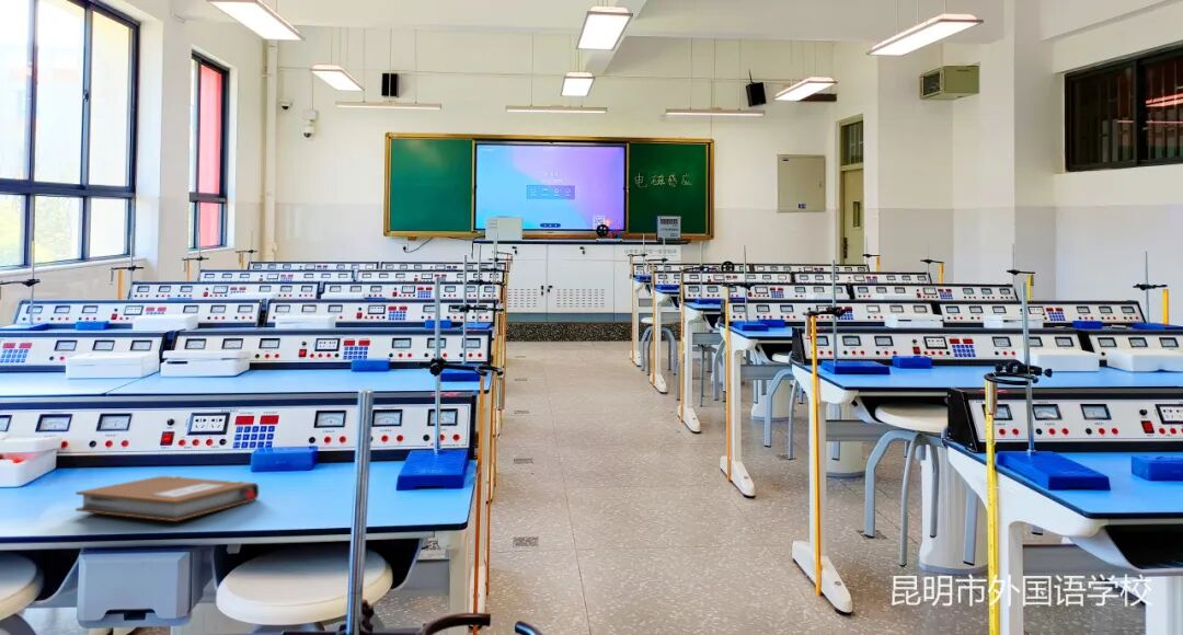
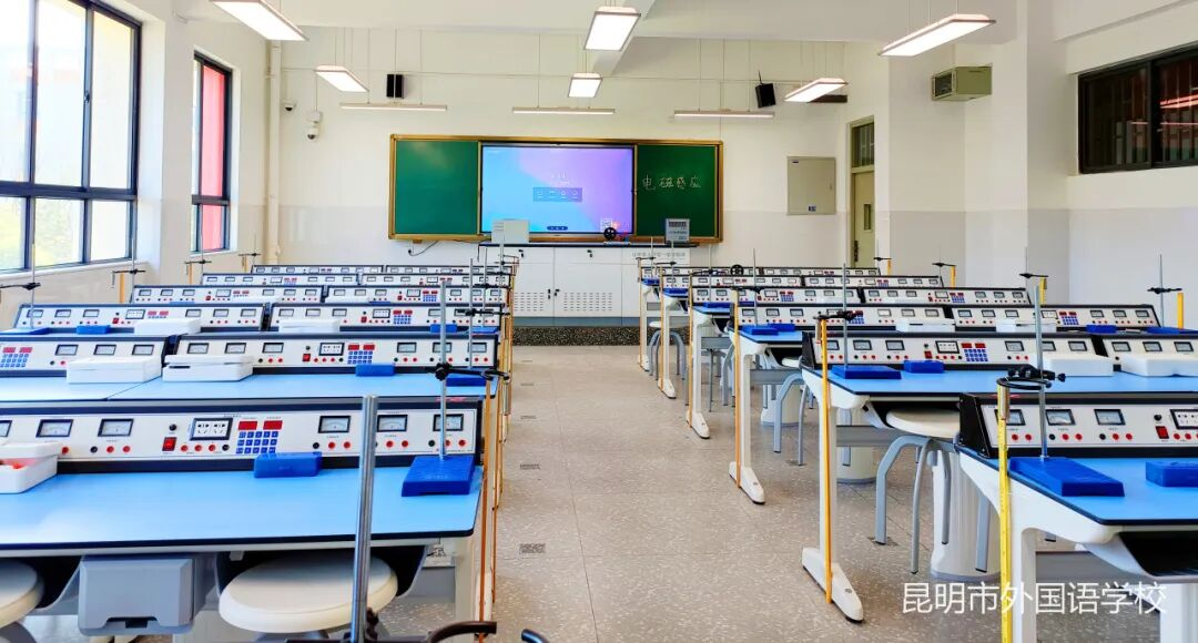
- notebook (173, 496)
